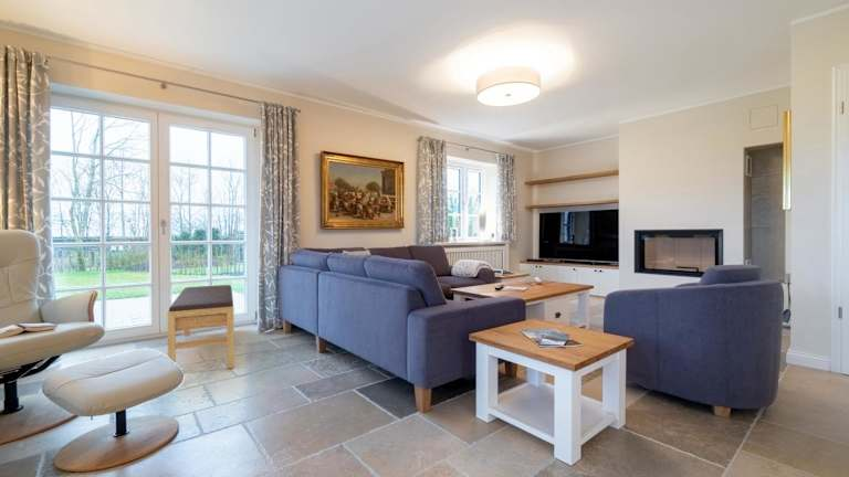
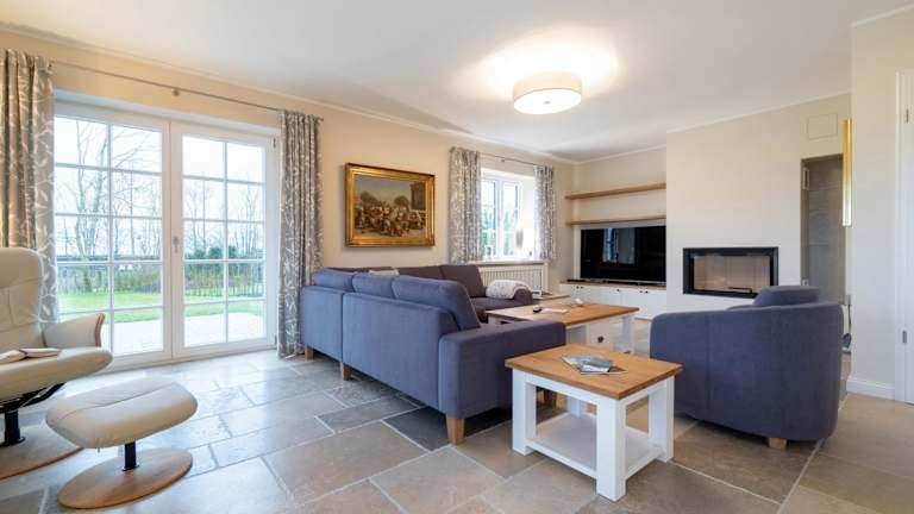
- bench (206, 321)
